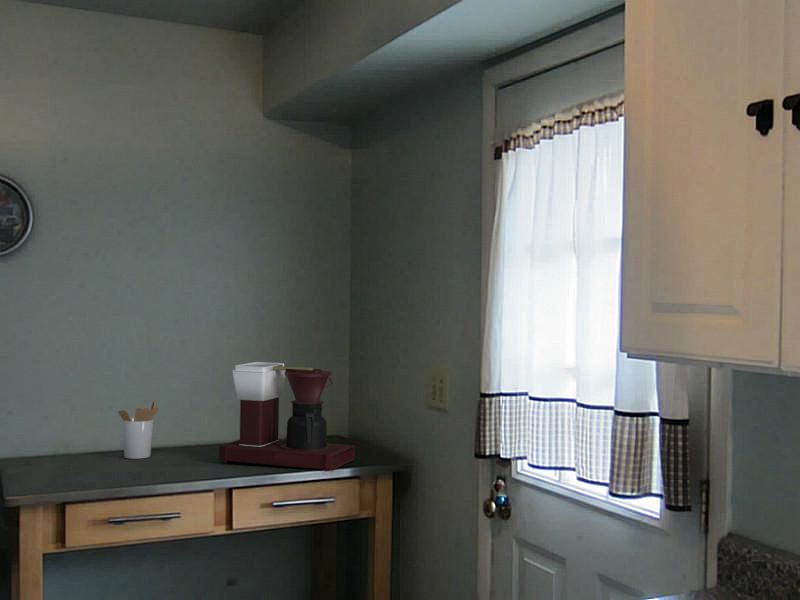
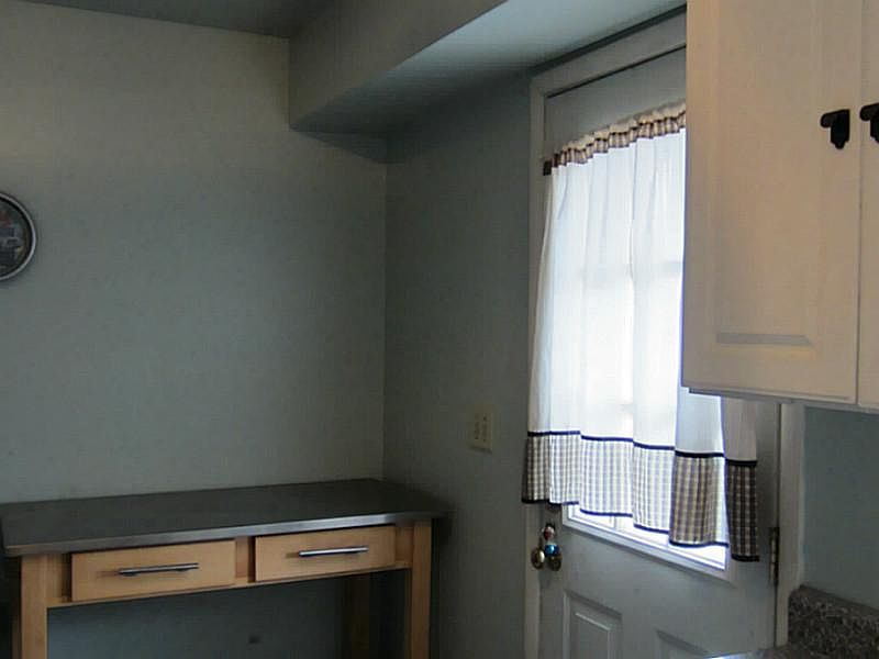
- coffee maker (291, 416)
- utensil holder (140, 429)
